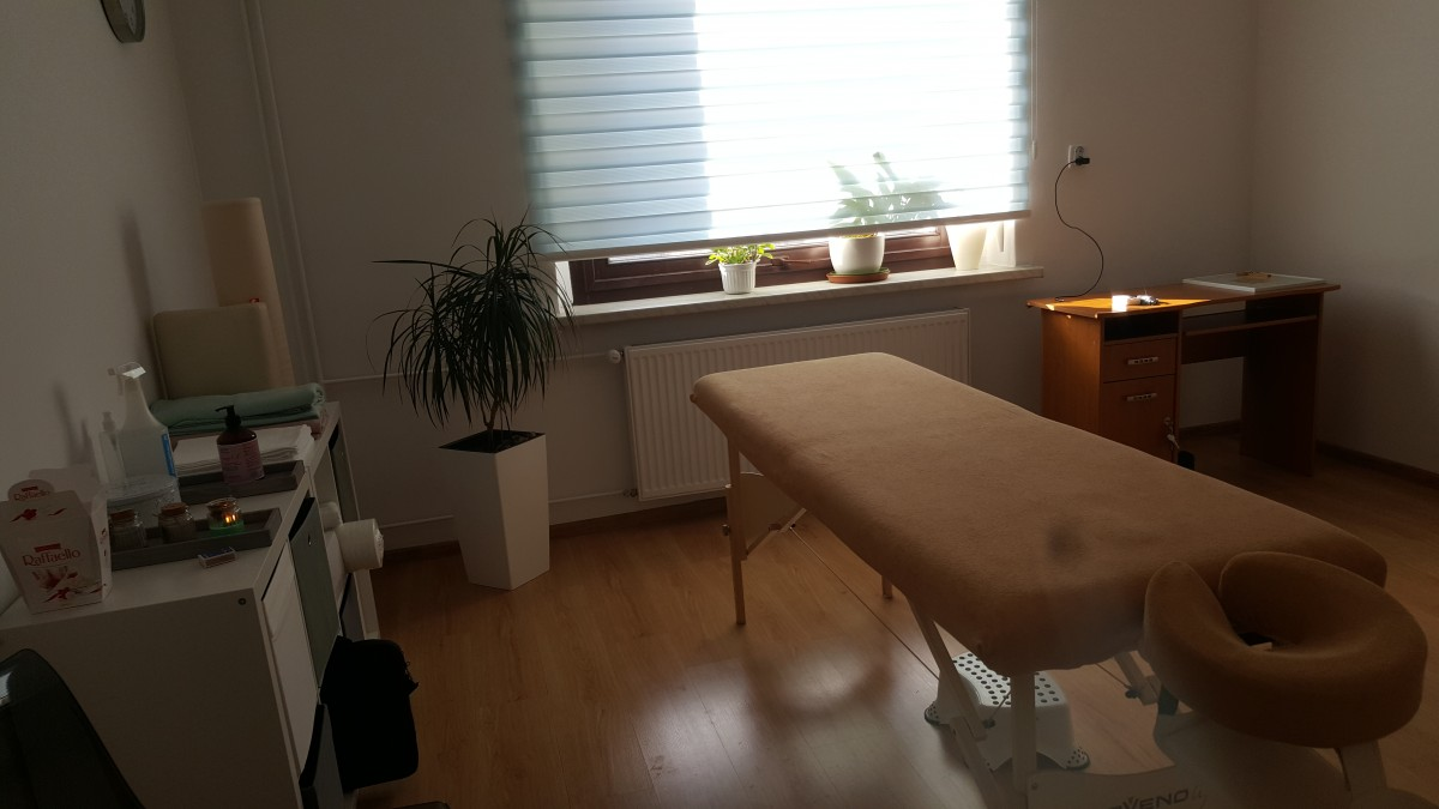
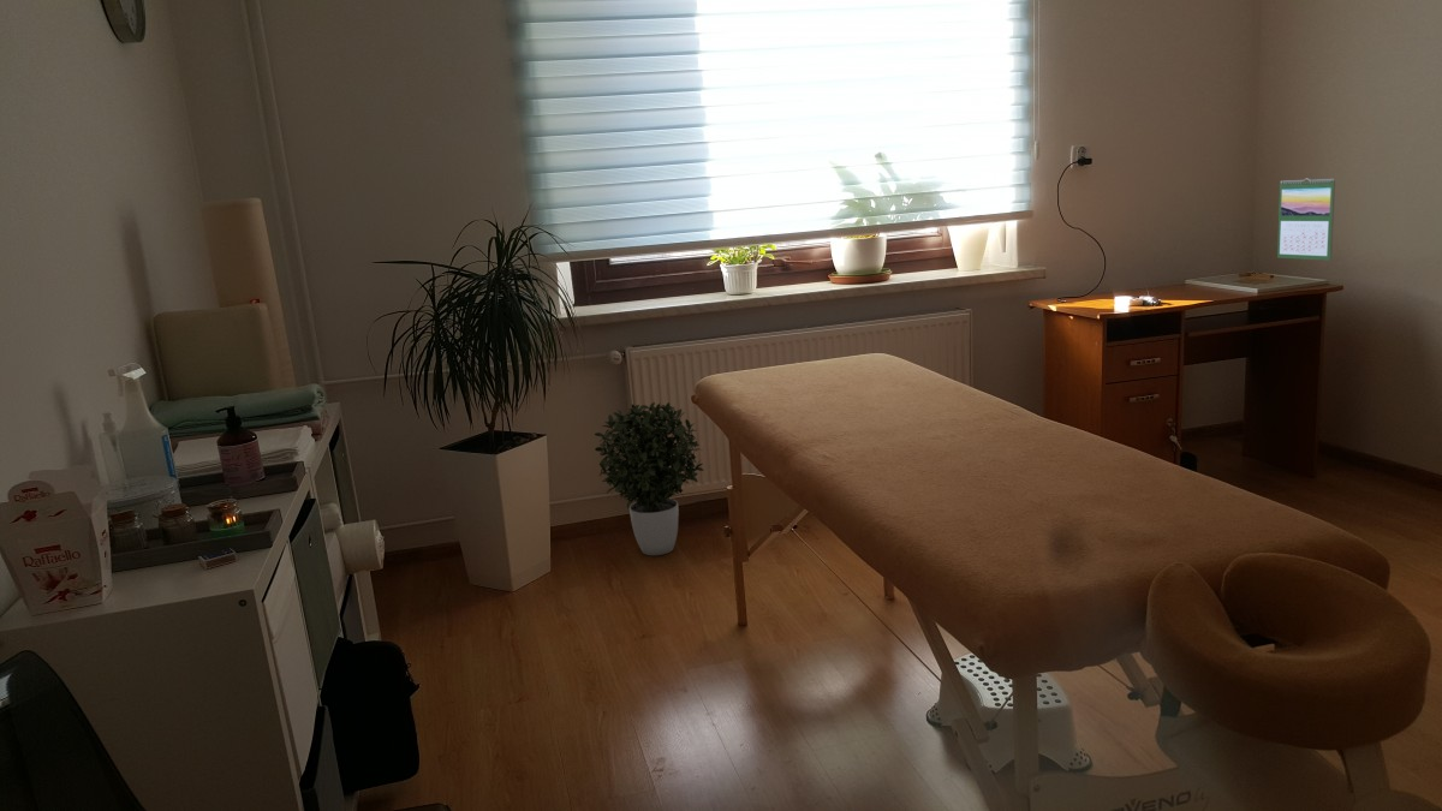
+ calendar (1305, 219)
+ potted plant (653, 477)
